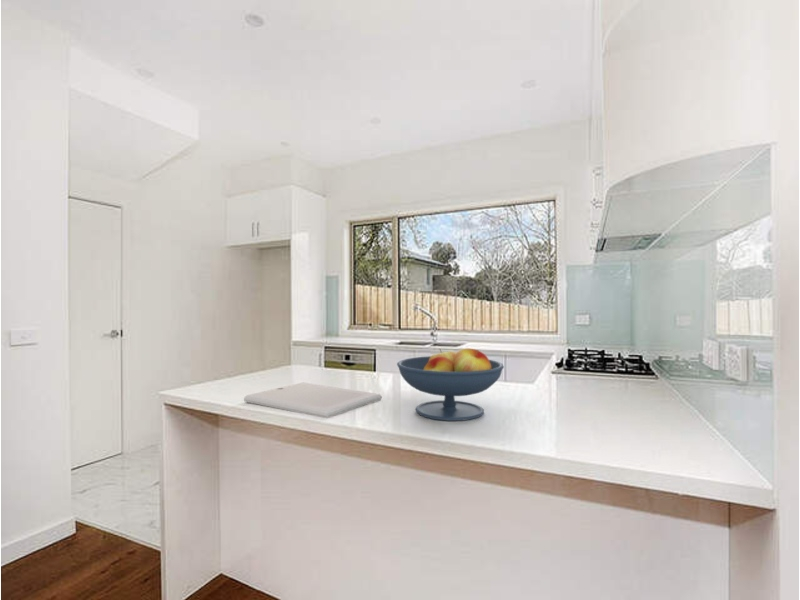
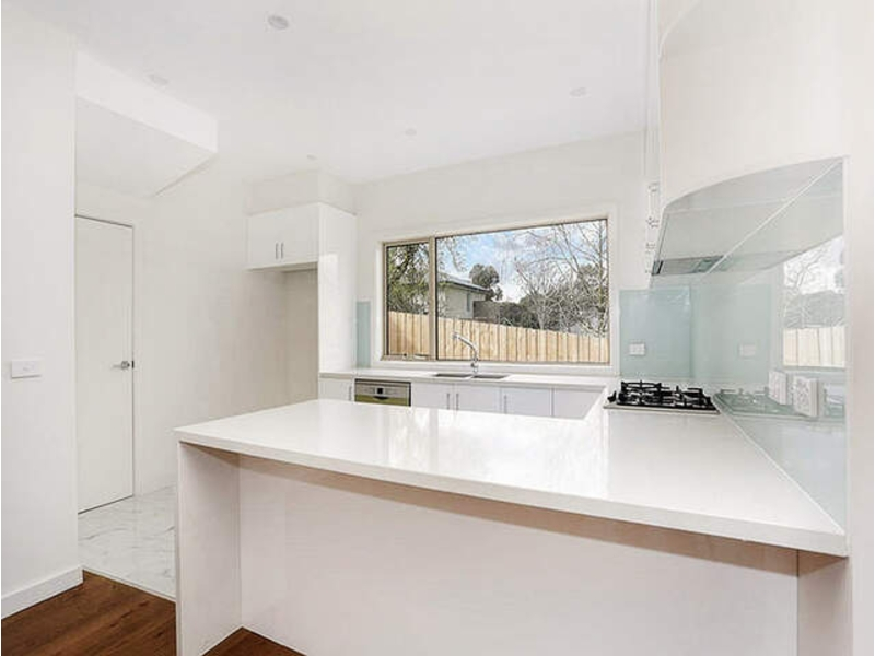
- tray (313, 397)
- fruit bowl (449, 378)
